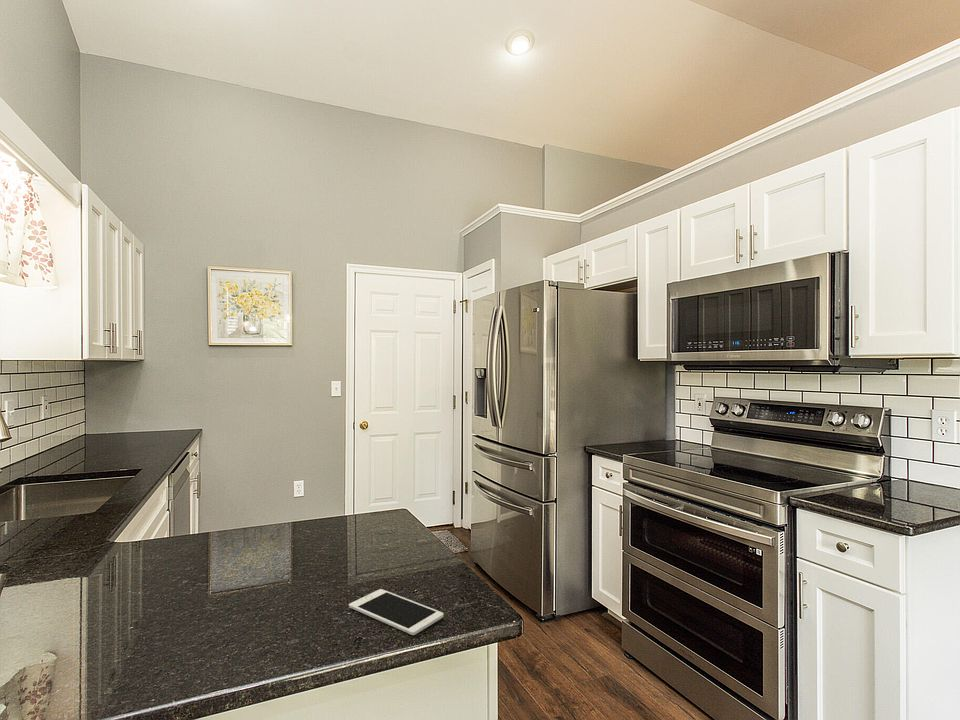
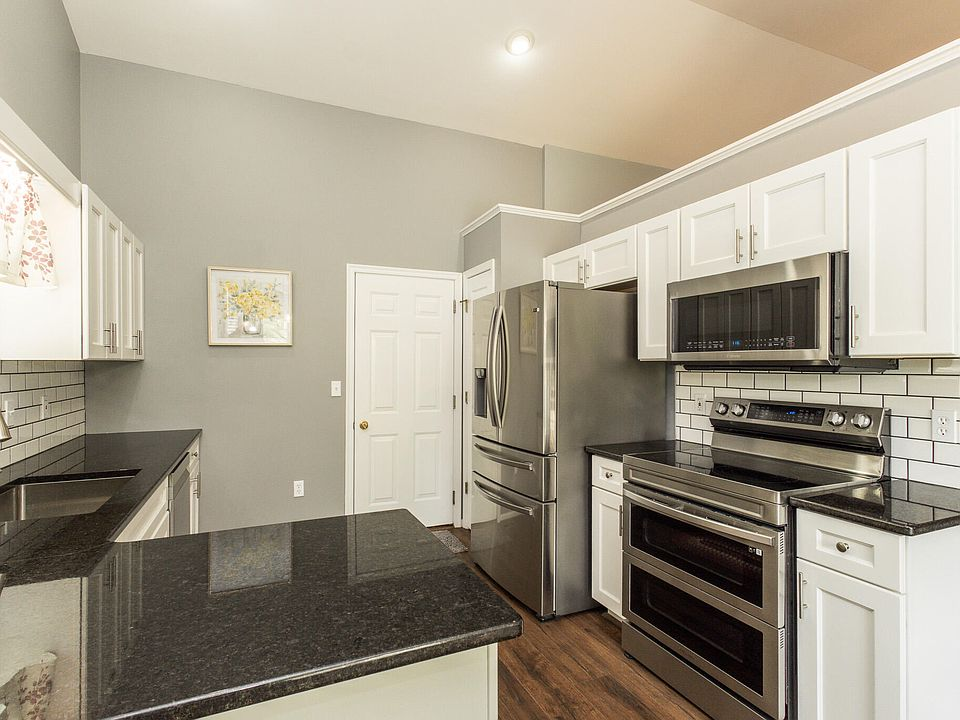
- cell phone (395, 610)
